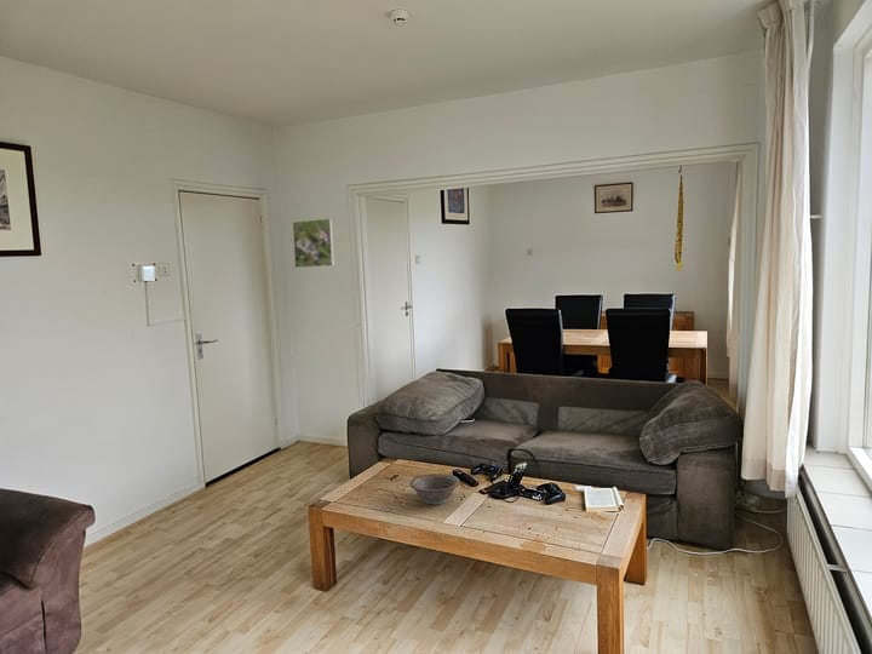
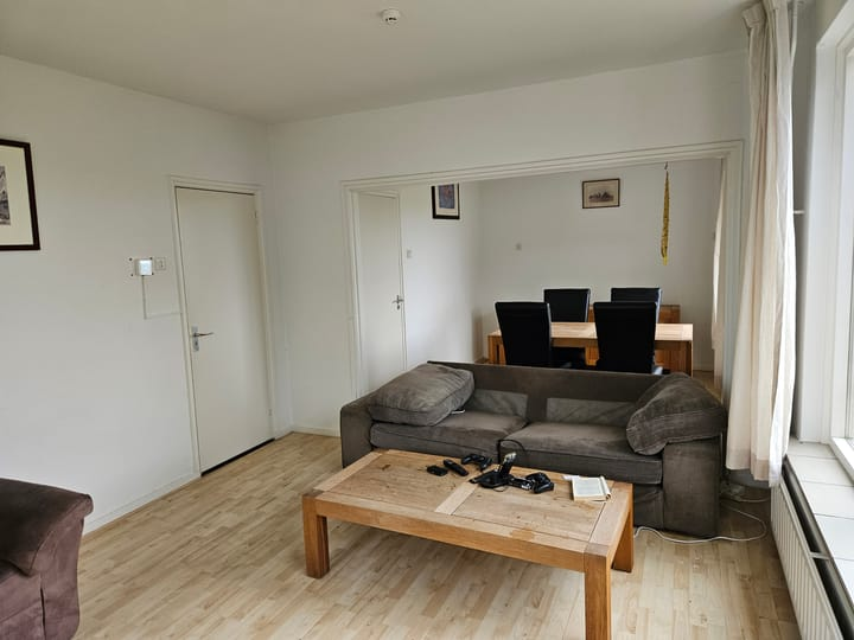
- decorative bowl (435, 490)
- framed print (312, 243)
